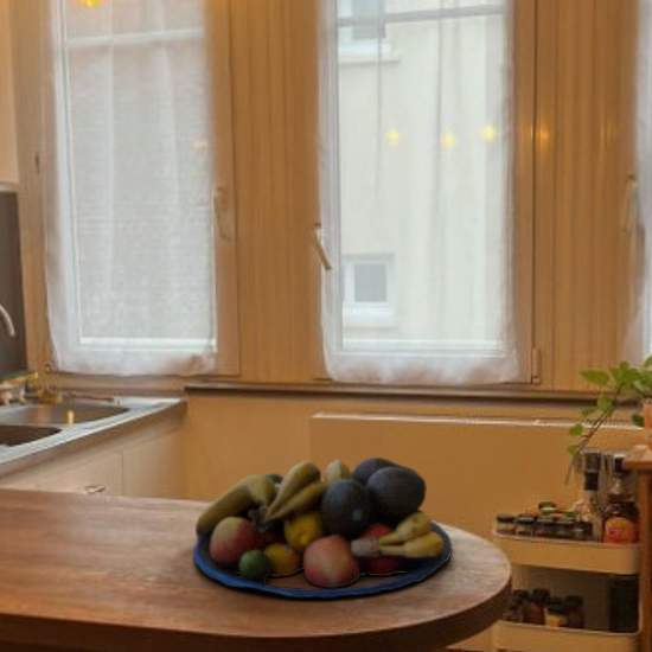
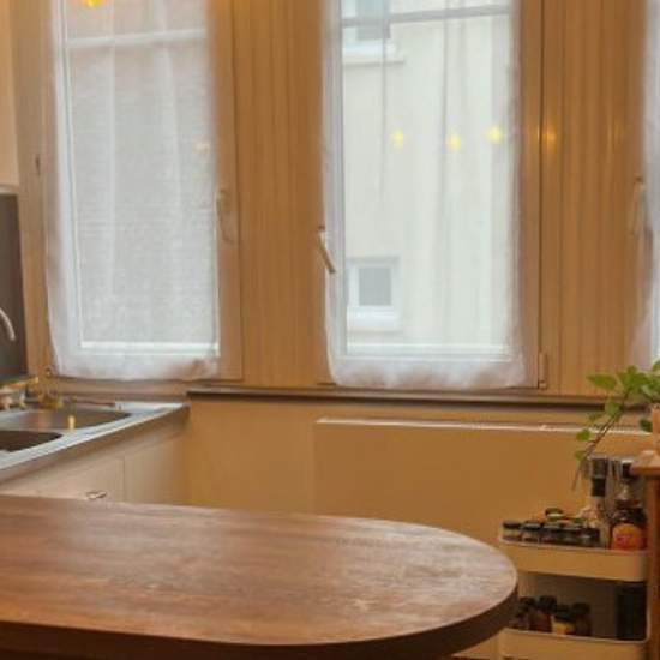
- fruit bowl (319, 504)
